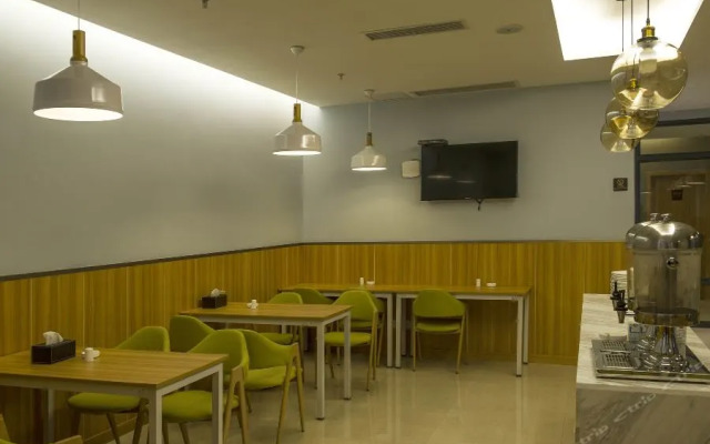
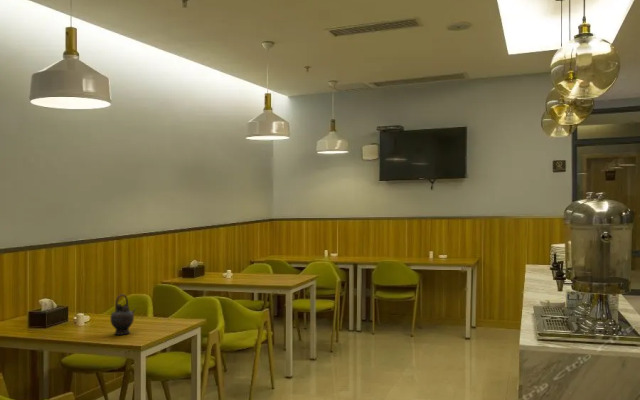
+ teapot (124, 313)
